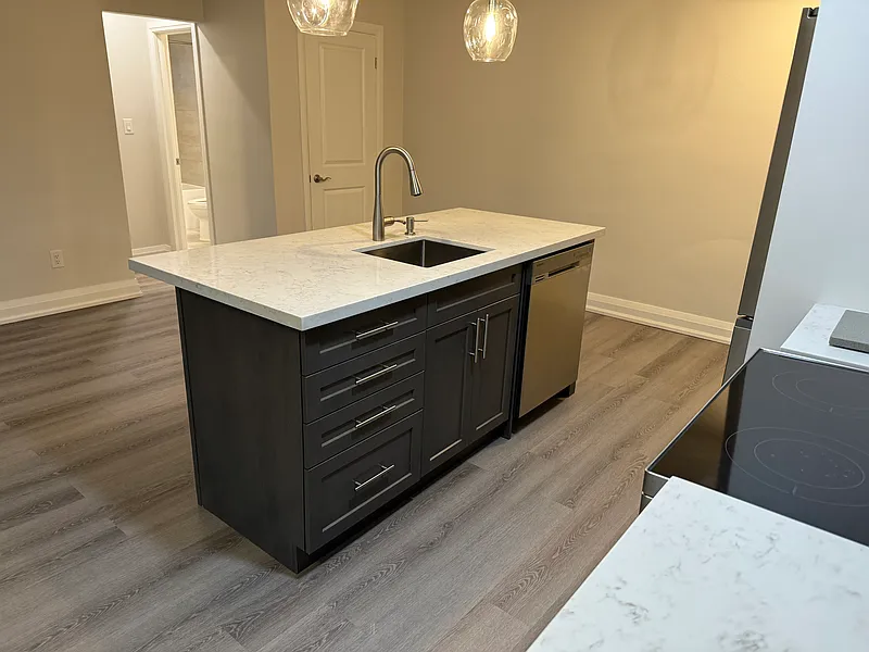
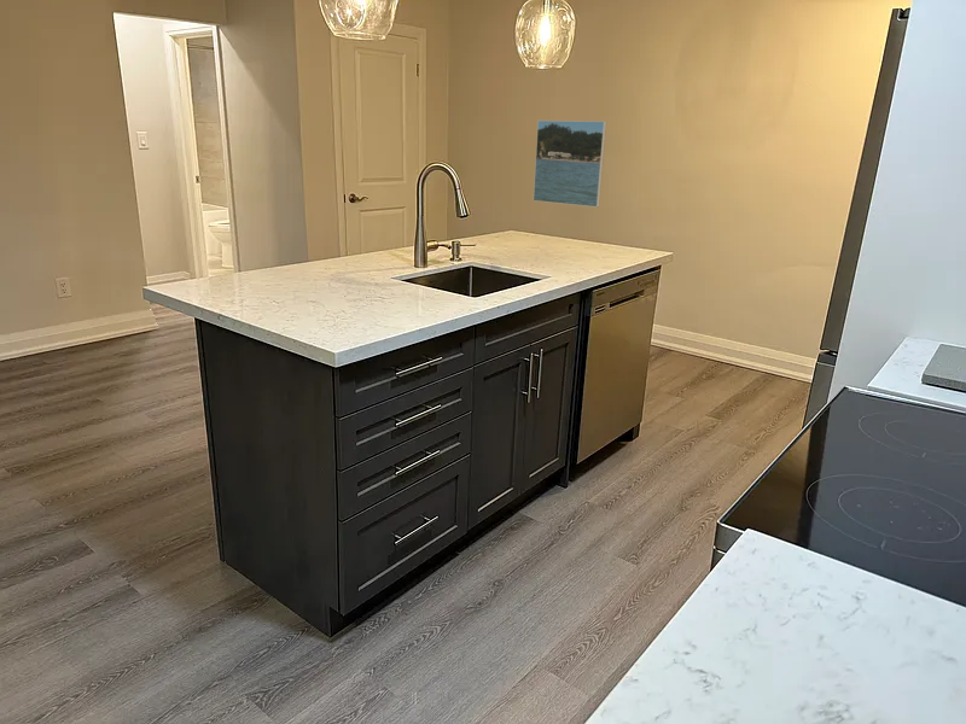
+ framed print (568, 163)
